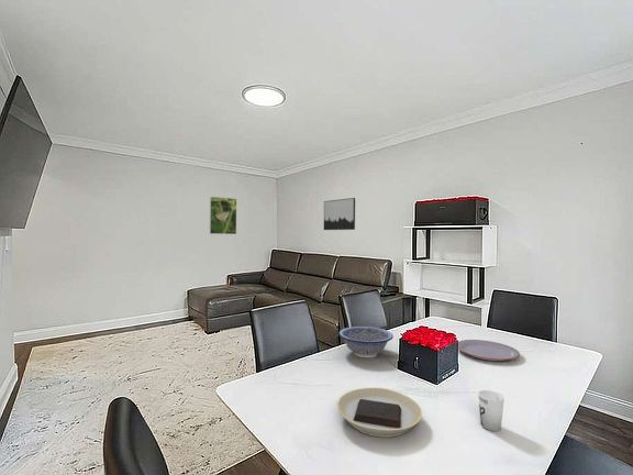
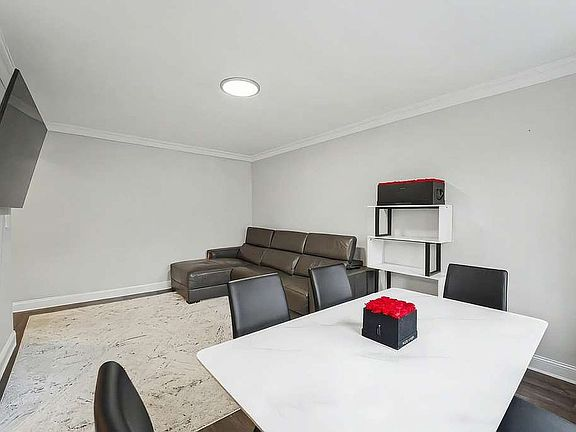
- wall art (338, 214)
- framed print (223, 216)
- plate (378, 412)
- plate (486, 351)
- decorative bowl (365, 343)
- cup (490, 410)
